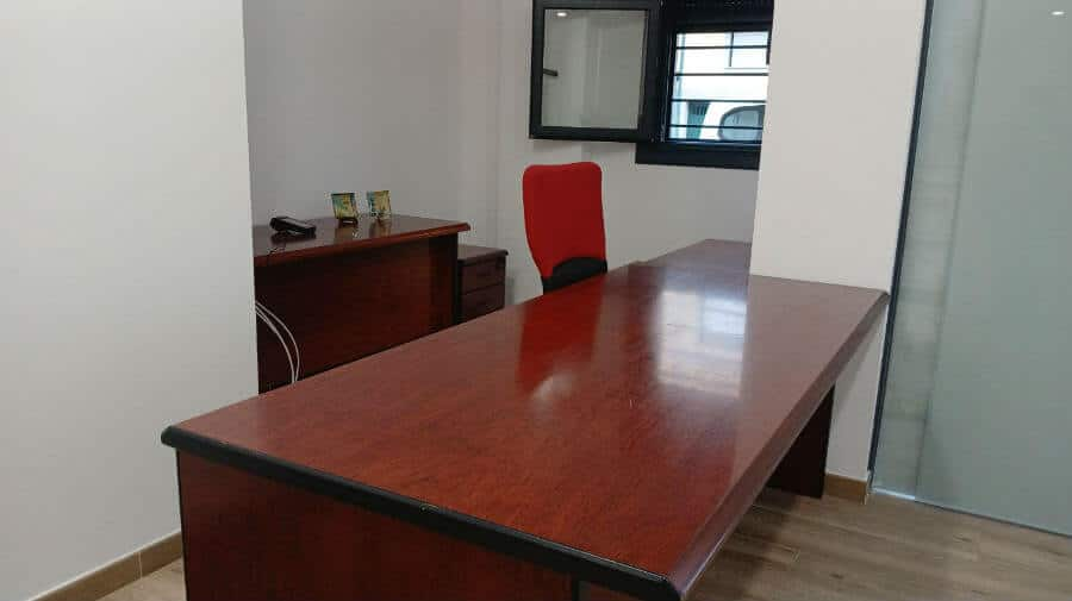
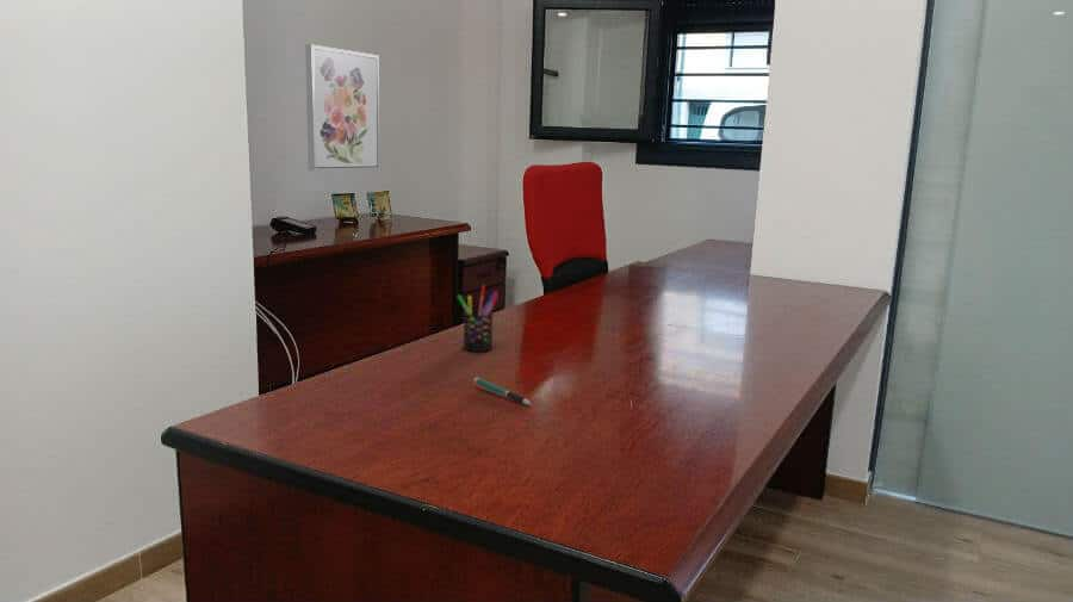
+ wall art (345, 111)
+ pen (501, 390)
+ pen holder (475, 316)
